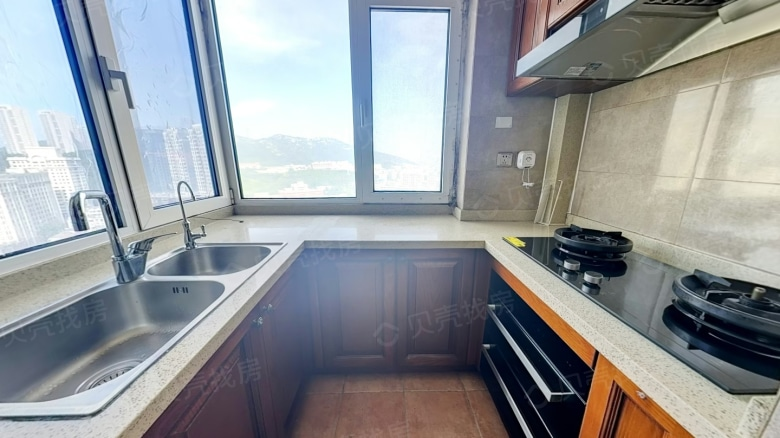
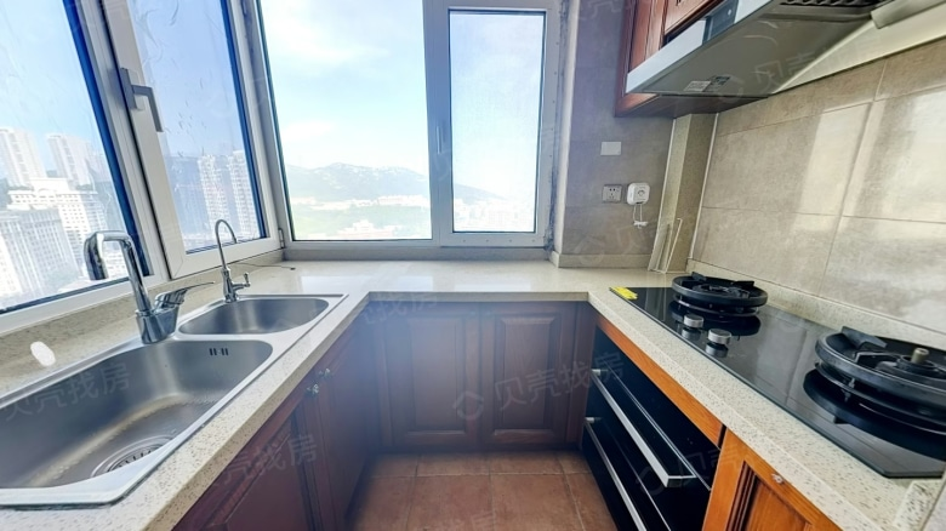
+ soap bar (42, 353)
